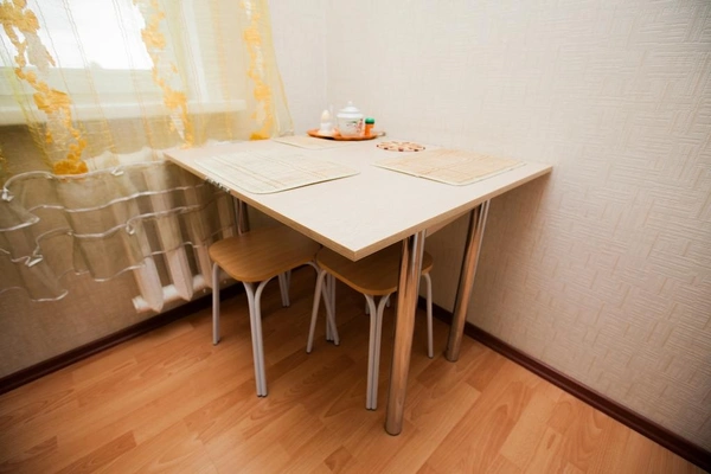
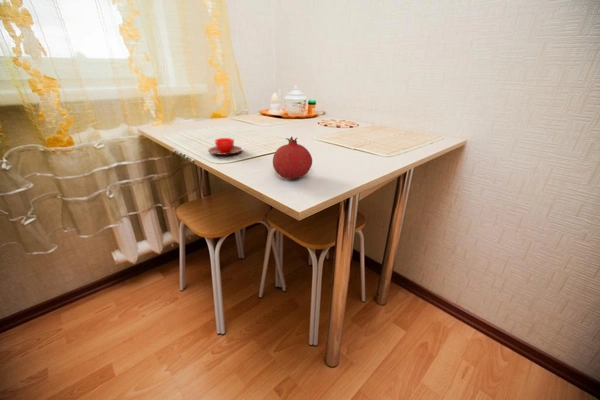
+ fruit (292, 157)
+ teacup (224, 146)
